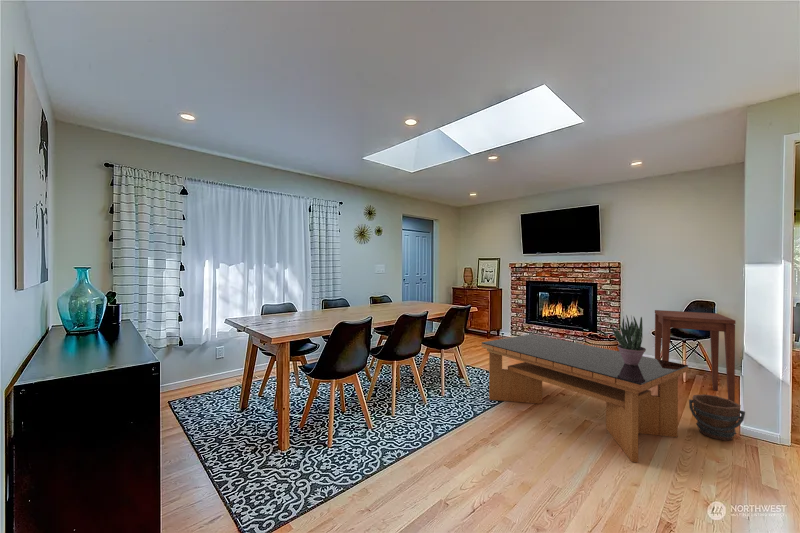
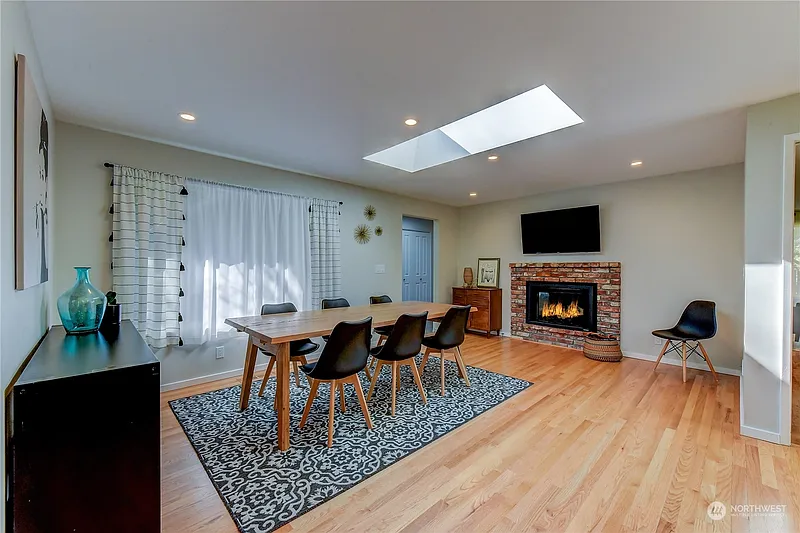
- coffee table (571, 383)
- bucket (715, 417)
- side table (711, 354)
- potted plant (629, 338)
